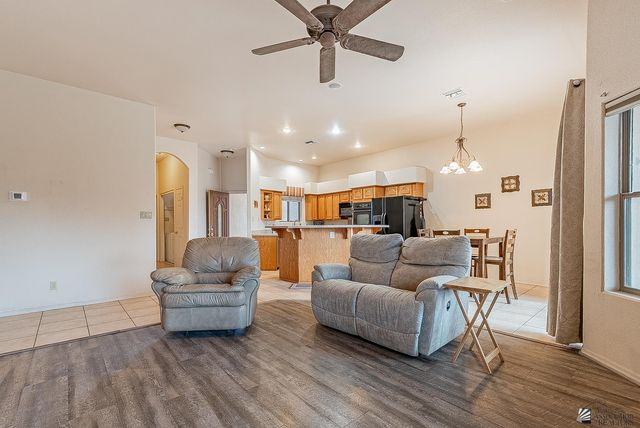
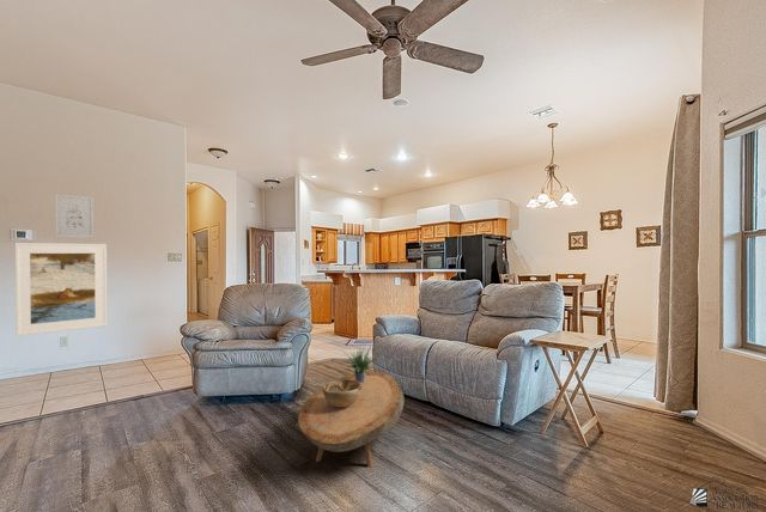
+ potted plant (359, 360)
+ coffee table (355, 417)
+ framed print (63, 286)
+ wall art (74, 217)
+ decorative bowl (342, 394)
